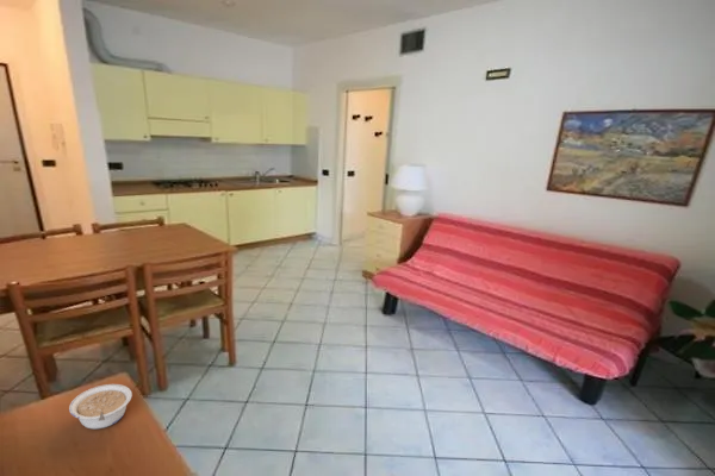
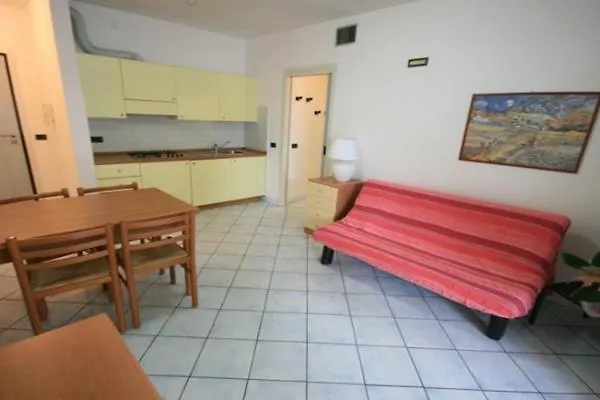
- legume (104, 407)
